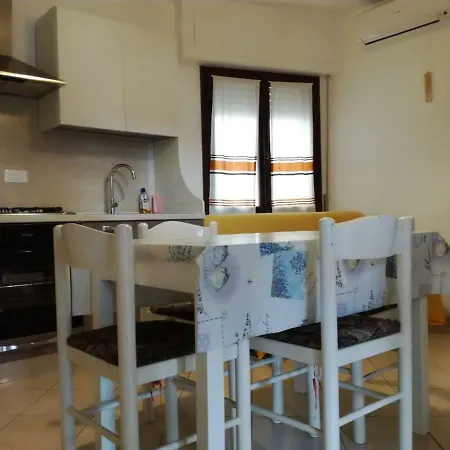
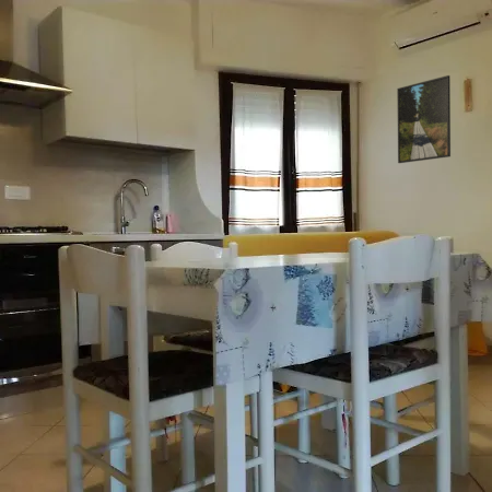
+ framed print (422, 120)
